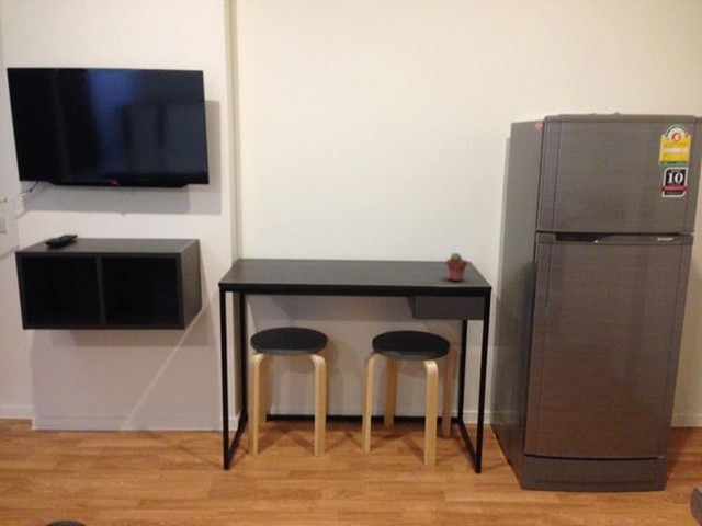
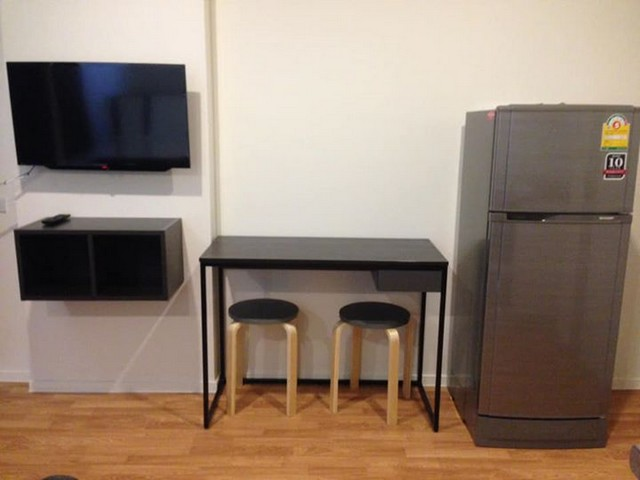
- potted succulent (456, 265)
